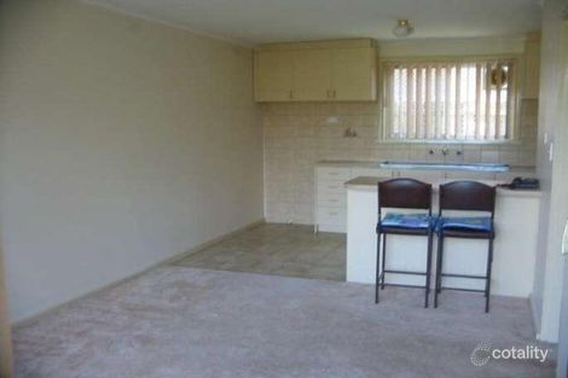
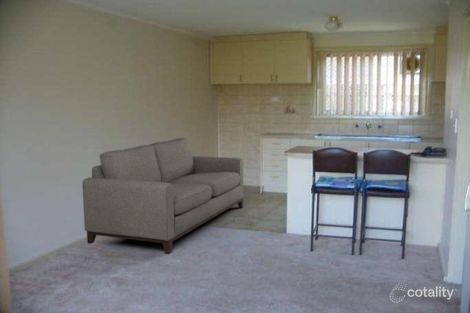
+ sofa (175, 184)
